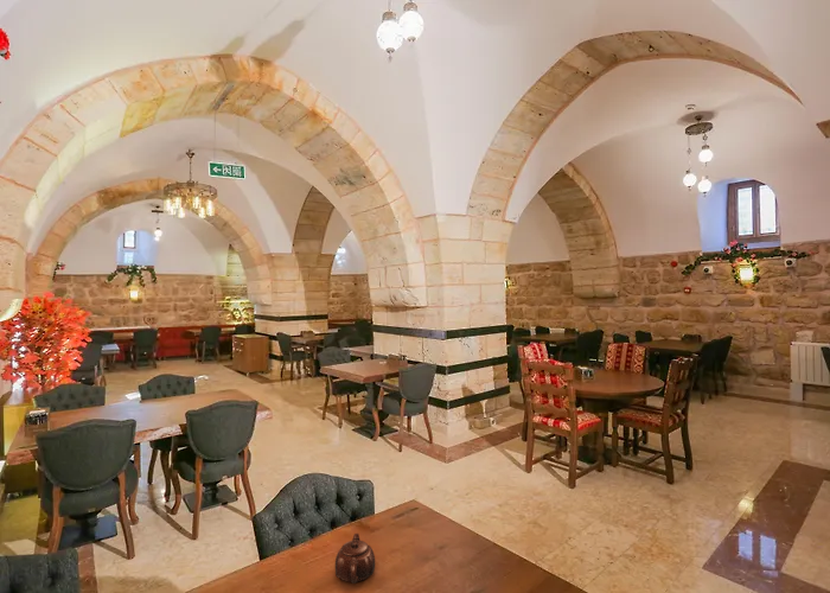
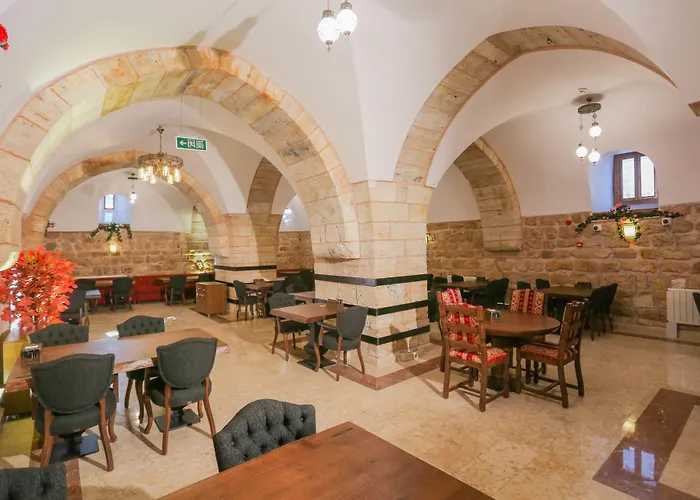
- teapot (355, 555)
